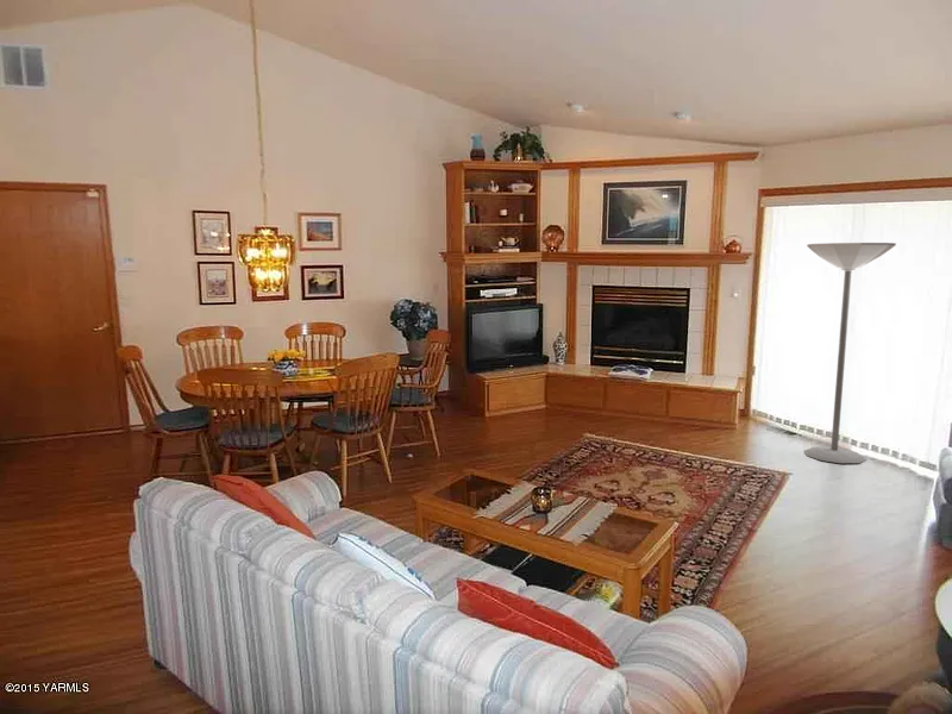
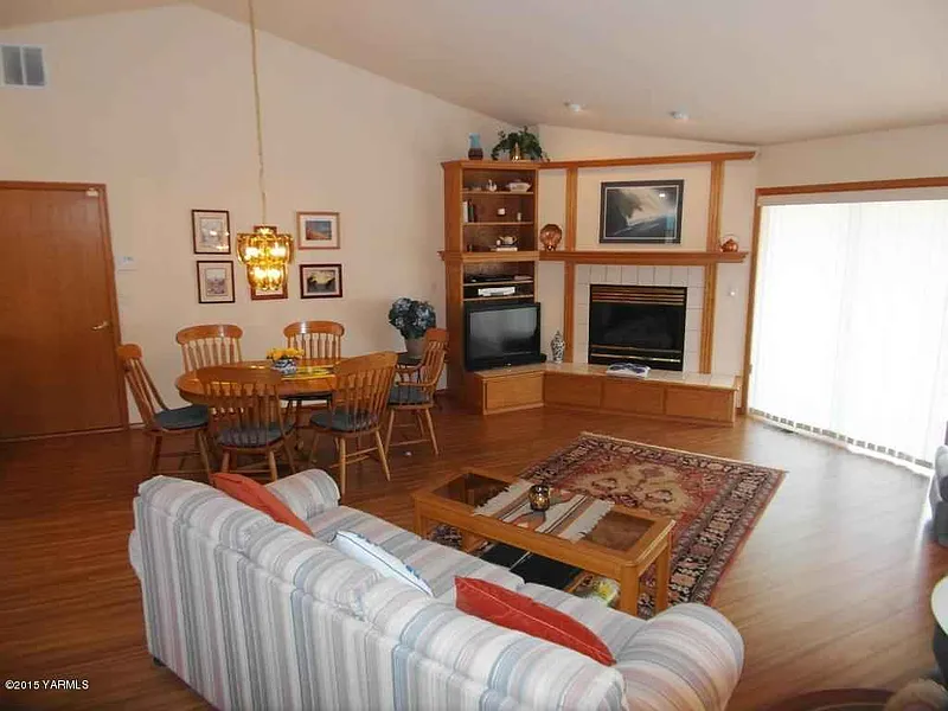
- floor lamp (841, 351)
